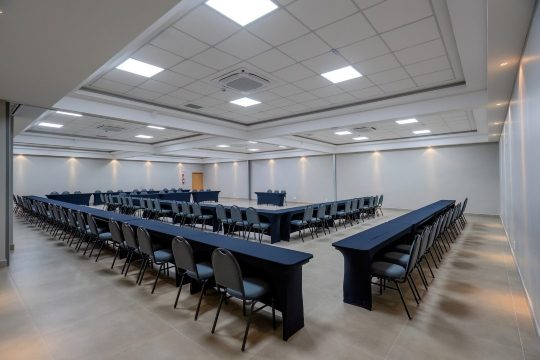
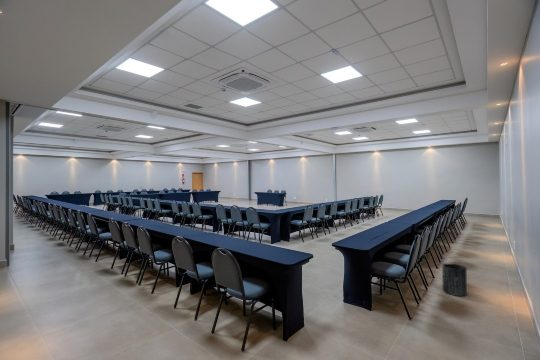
+ trash can (454, 279)
